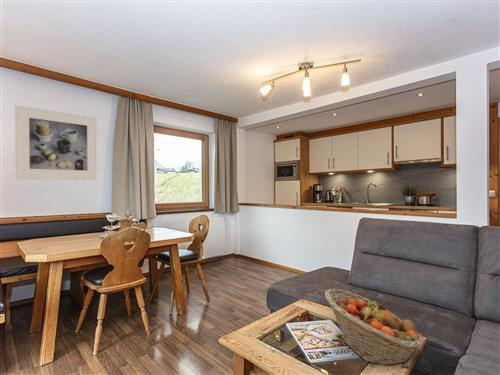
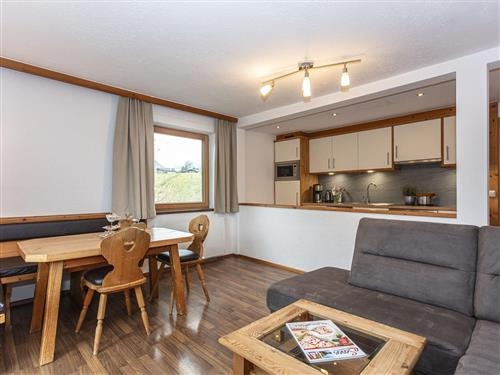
- fruit basket (369, 321)
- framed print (60, 145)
